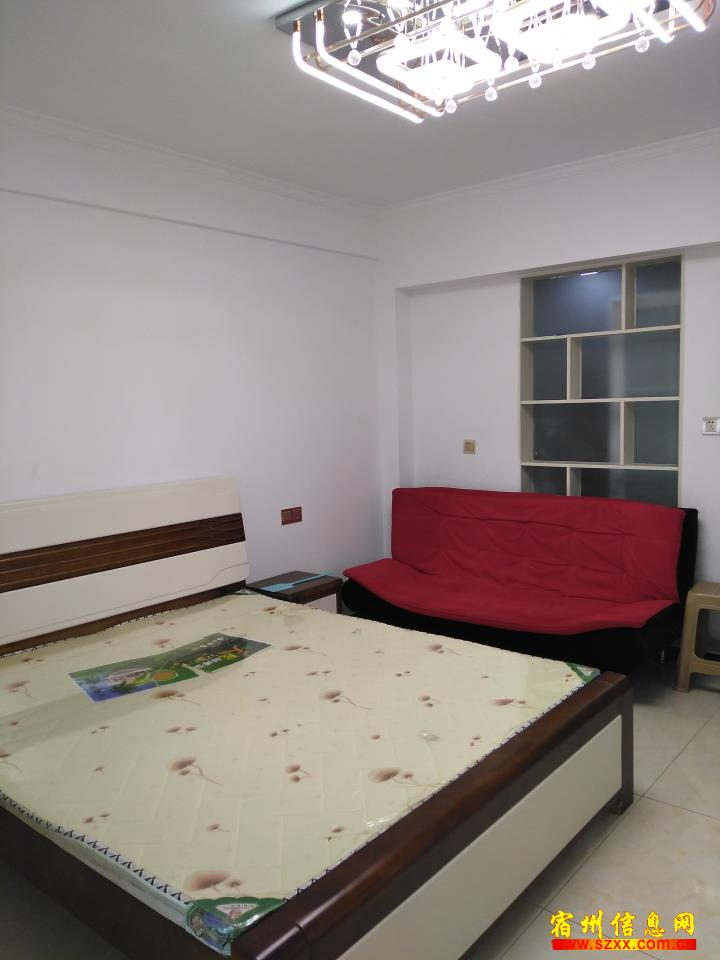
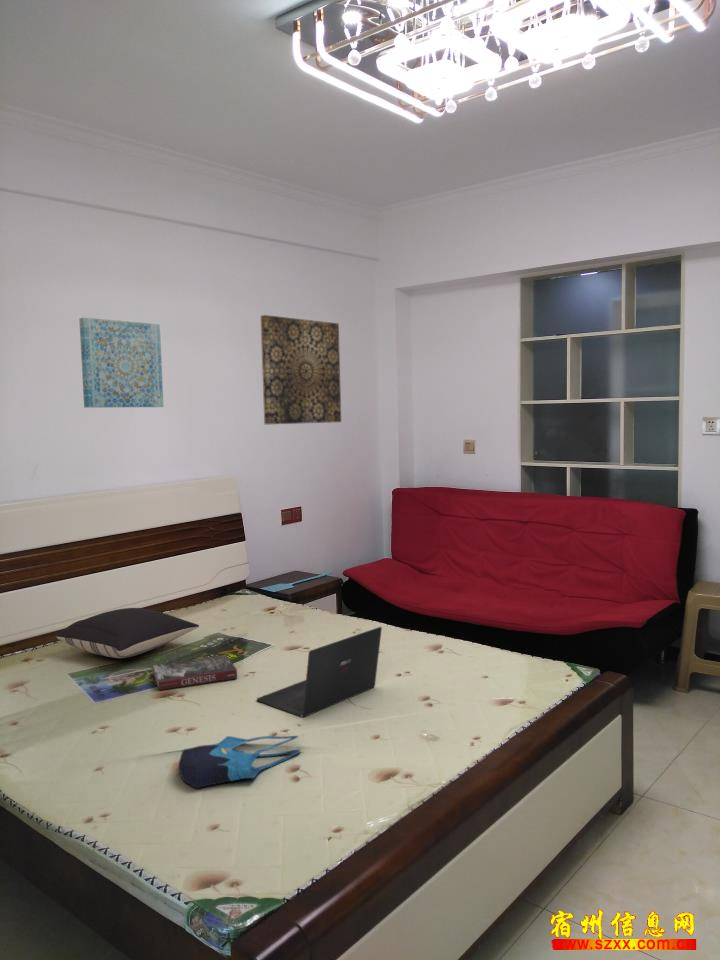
+ laptop (319, 663)
+ wall art (303, 371)
+ wall art (123, 364)
+ book (194, 671)
+ tote bag (242, 756)
+ pillow (128, 630)
